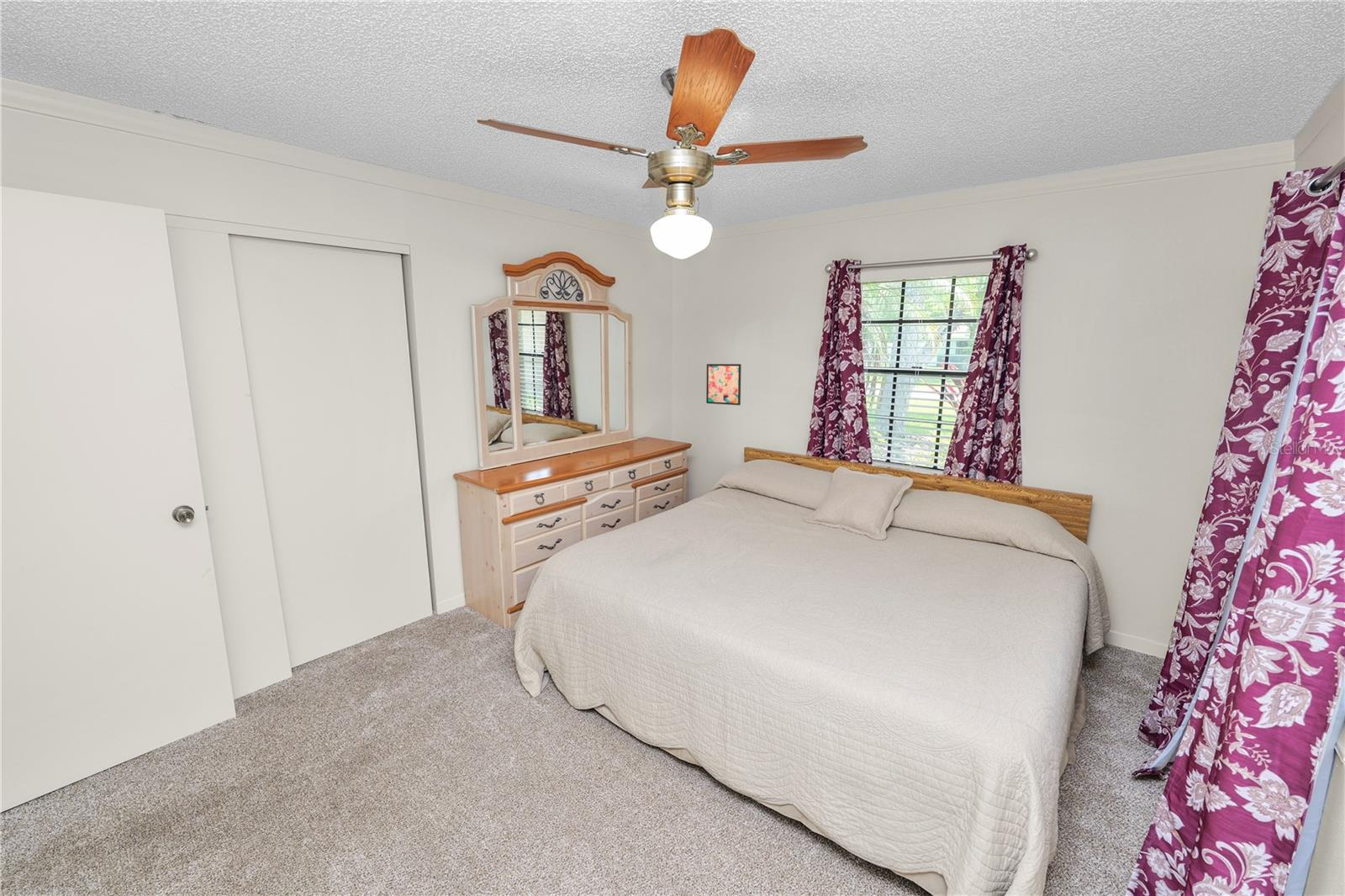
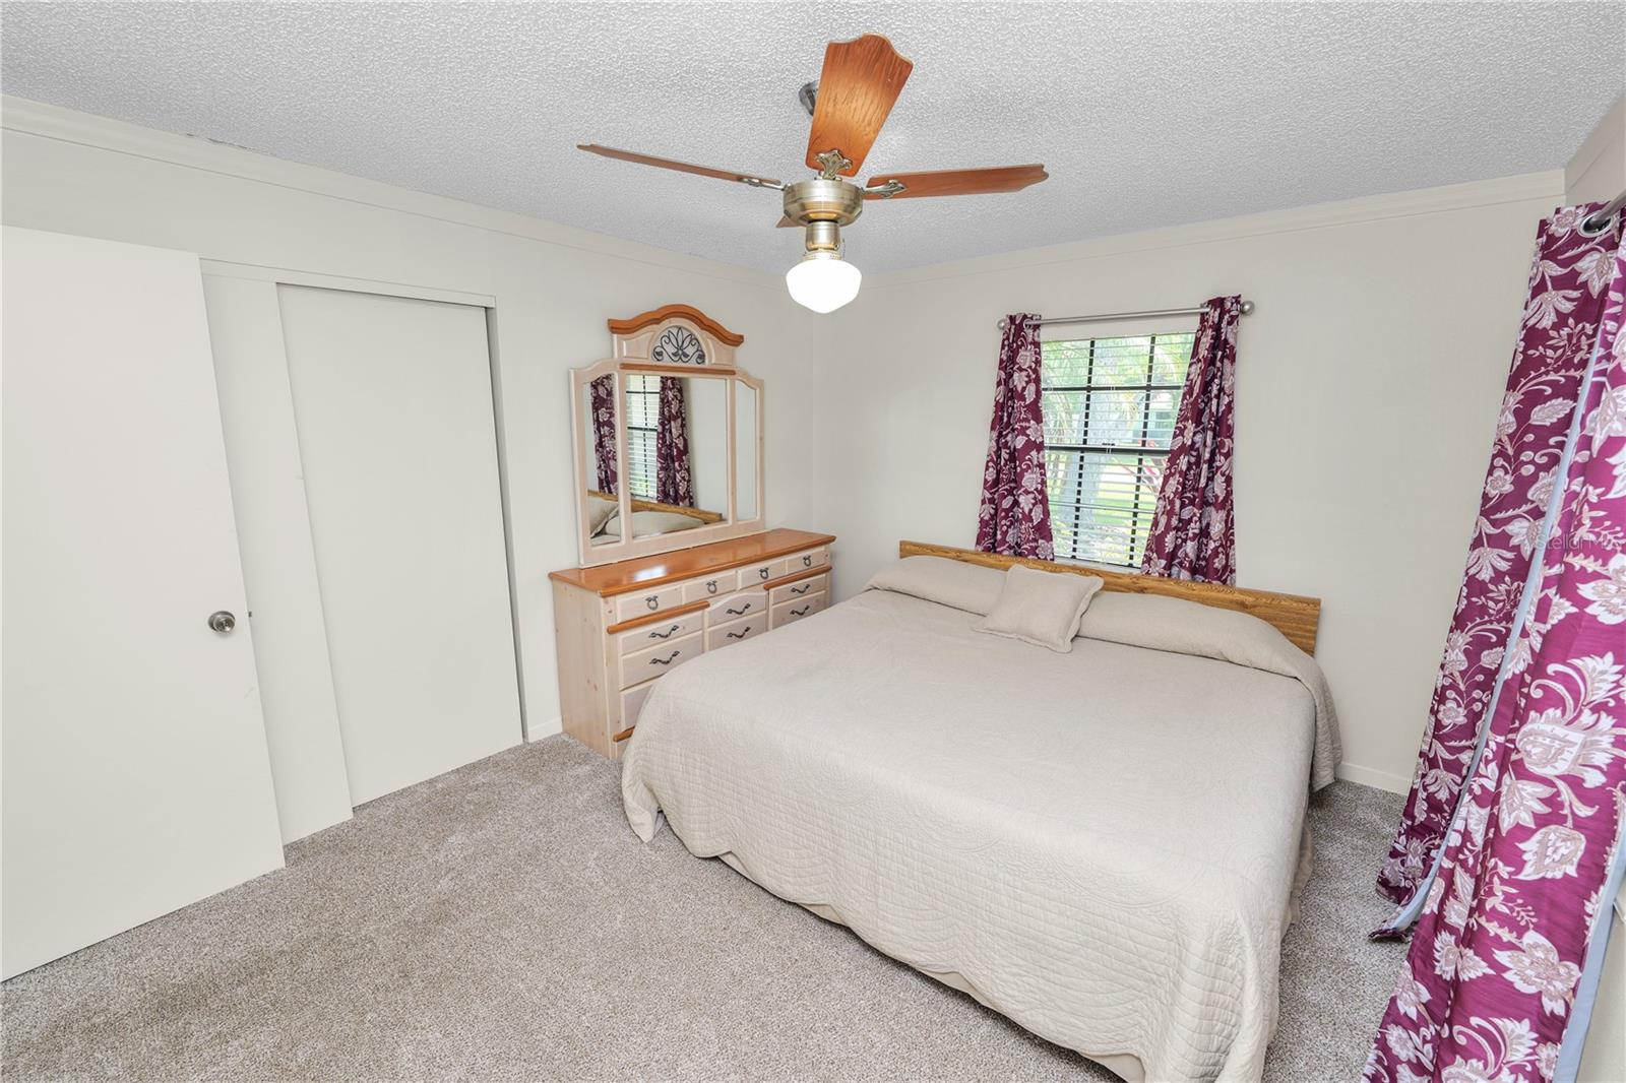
- wall art (723, 384)
